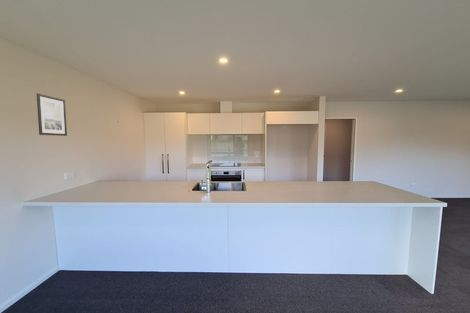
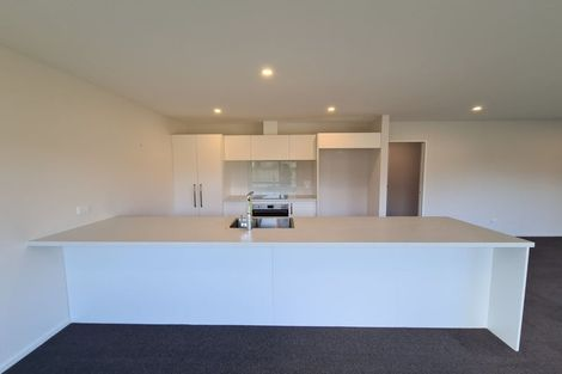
- wall art (52, 116)
